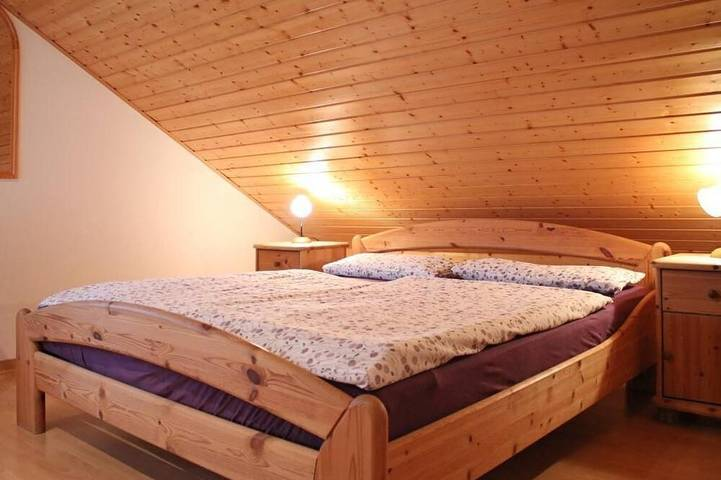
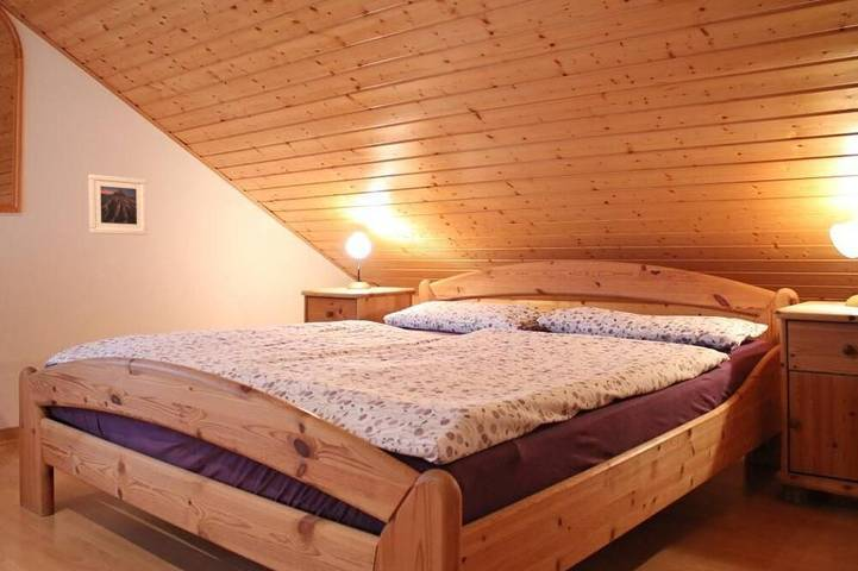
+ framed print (118, 205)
